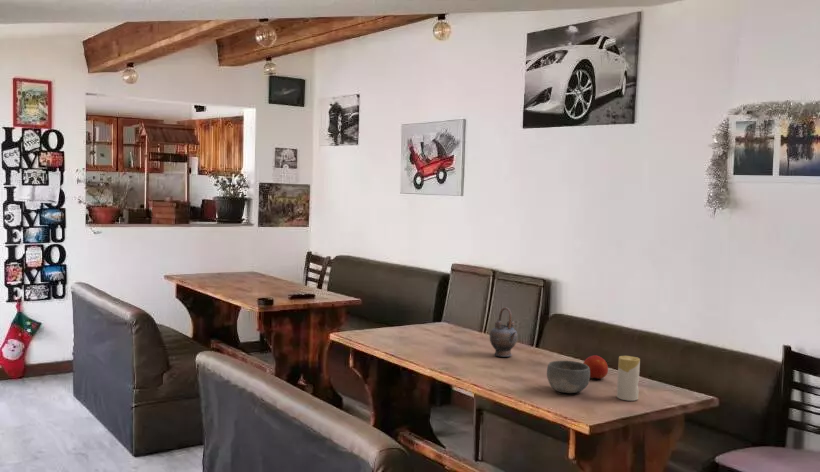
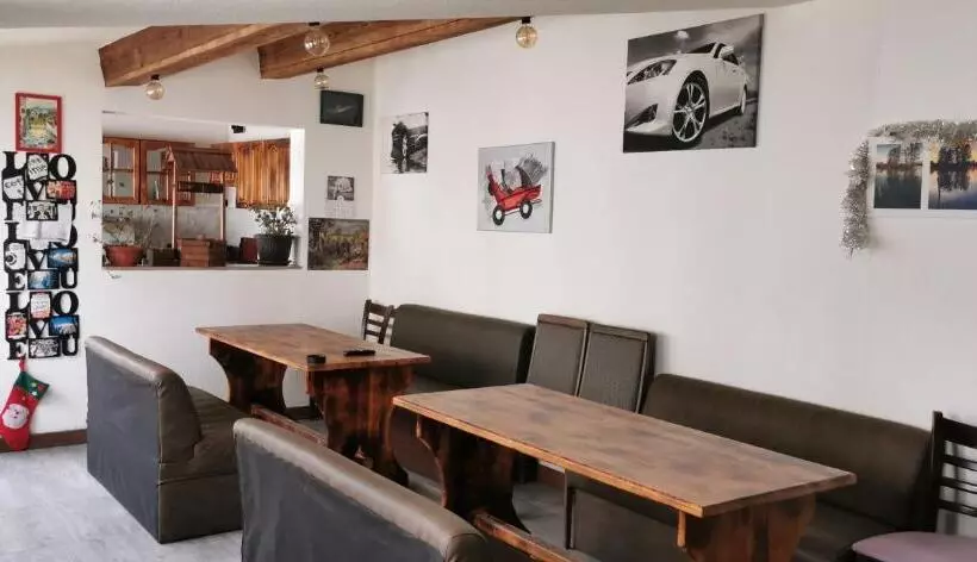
- bowl (568, 378)
- teapot (505, 332)
- fruit (595, 366)
- candle (628, 377)
